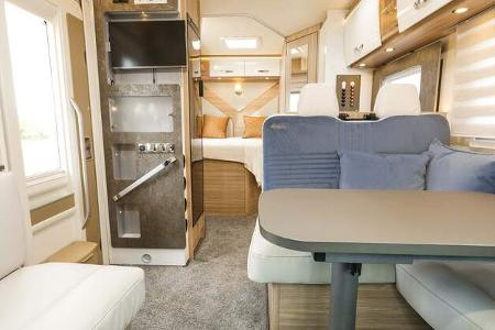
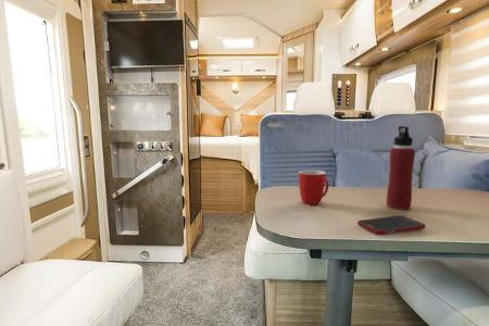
+ water bottle (401, 166)
+ mug (314, 188)
+ cell phone (390, 224)
